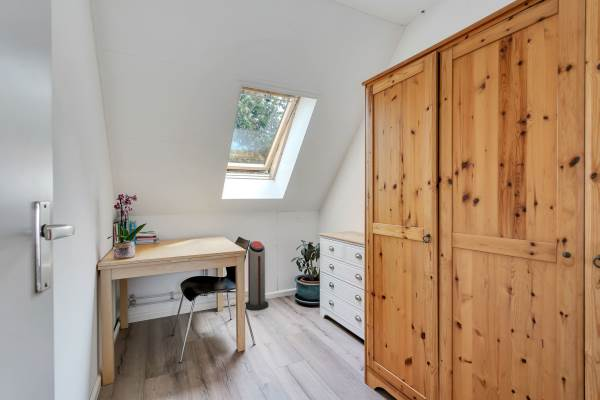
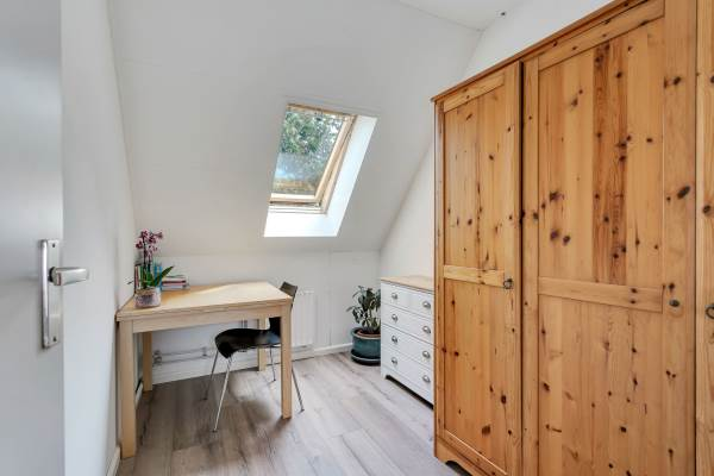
- air purifier (256, 273)
